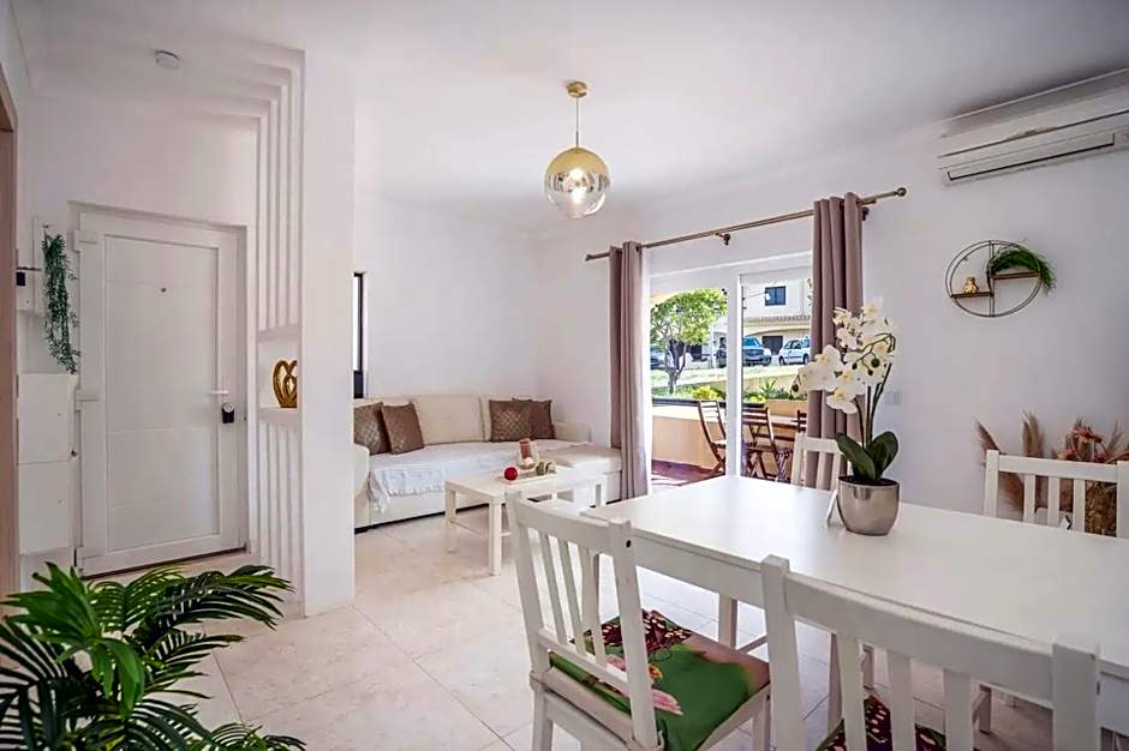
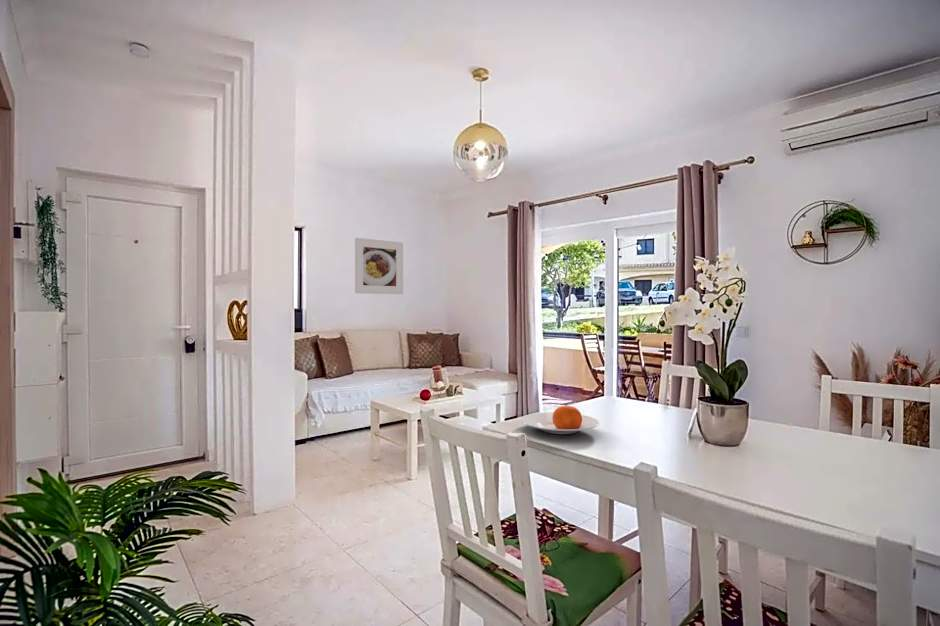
+ plate (559, 417)
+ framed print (379, 267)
